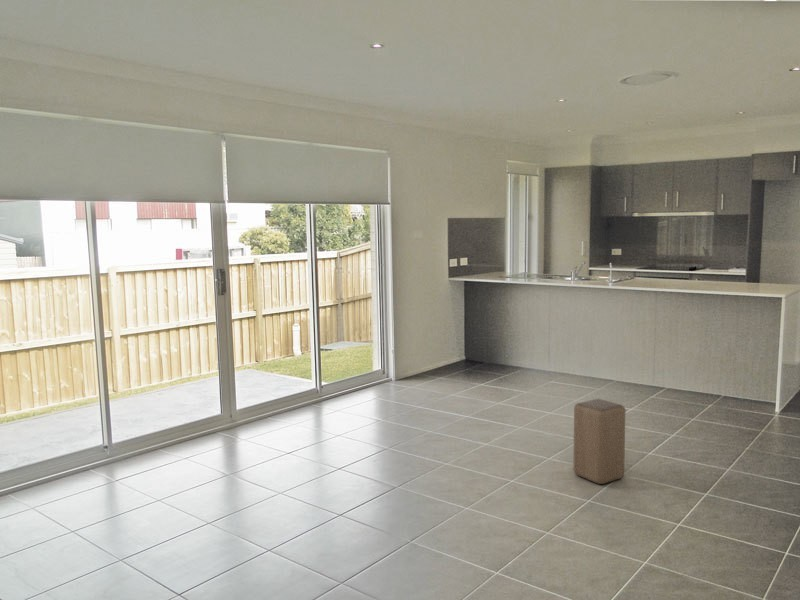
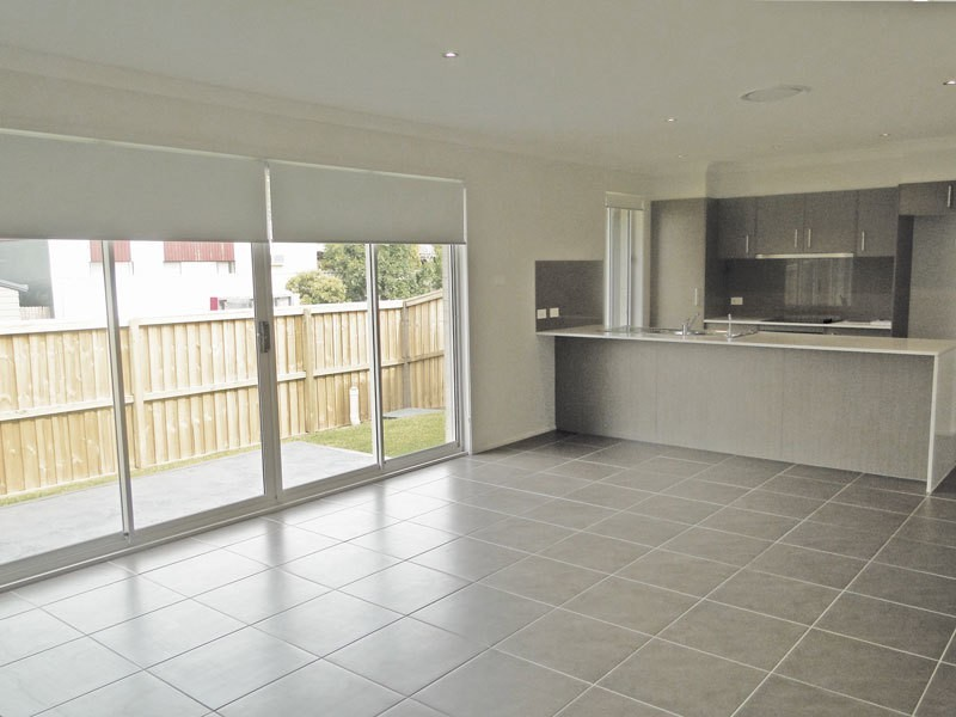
- stool (599, 440)
